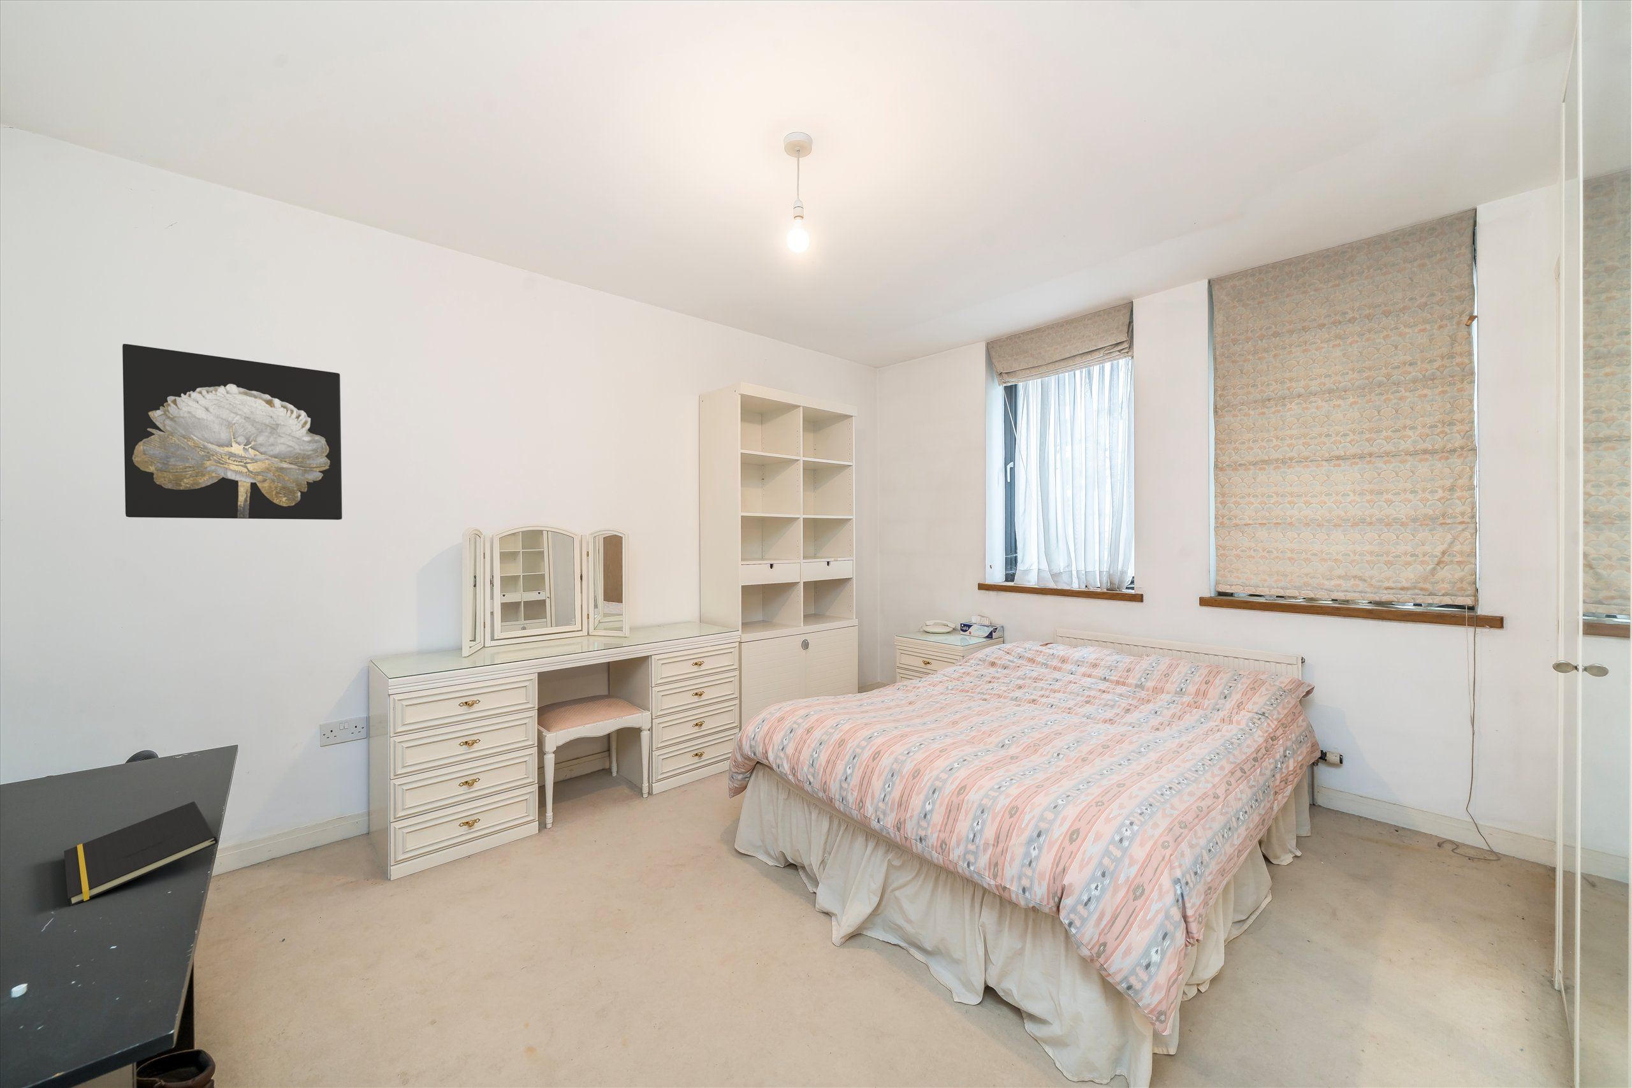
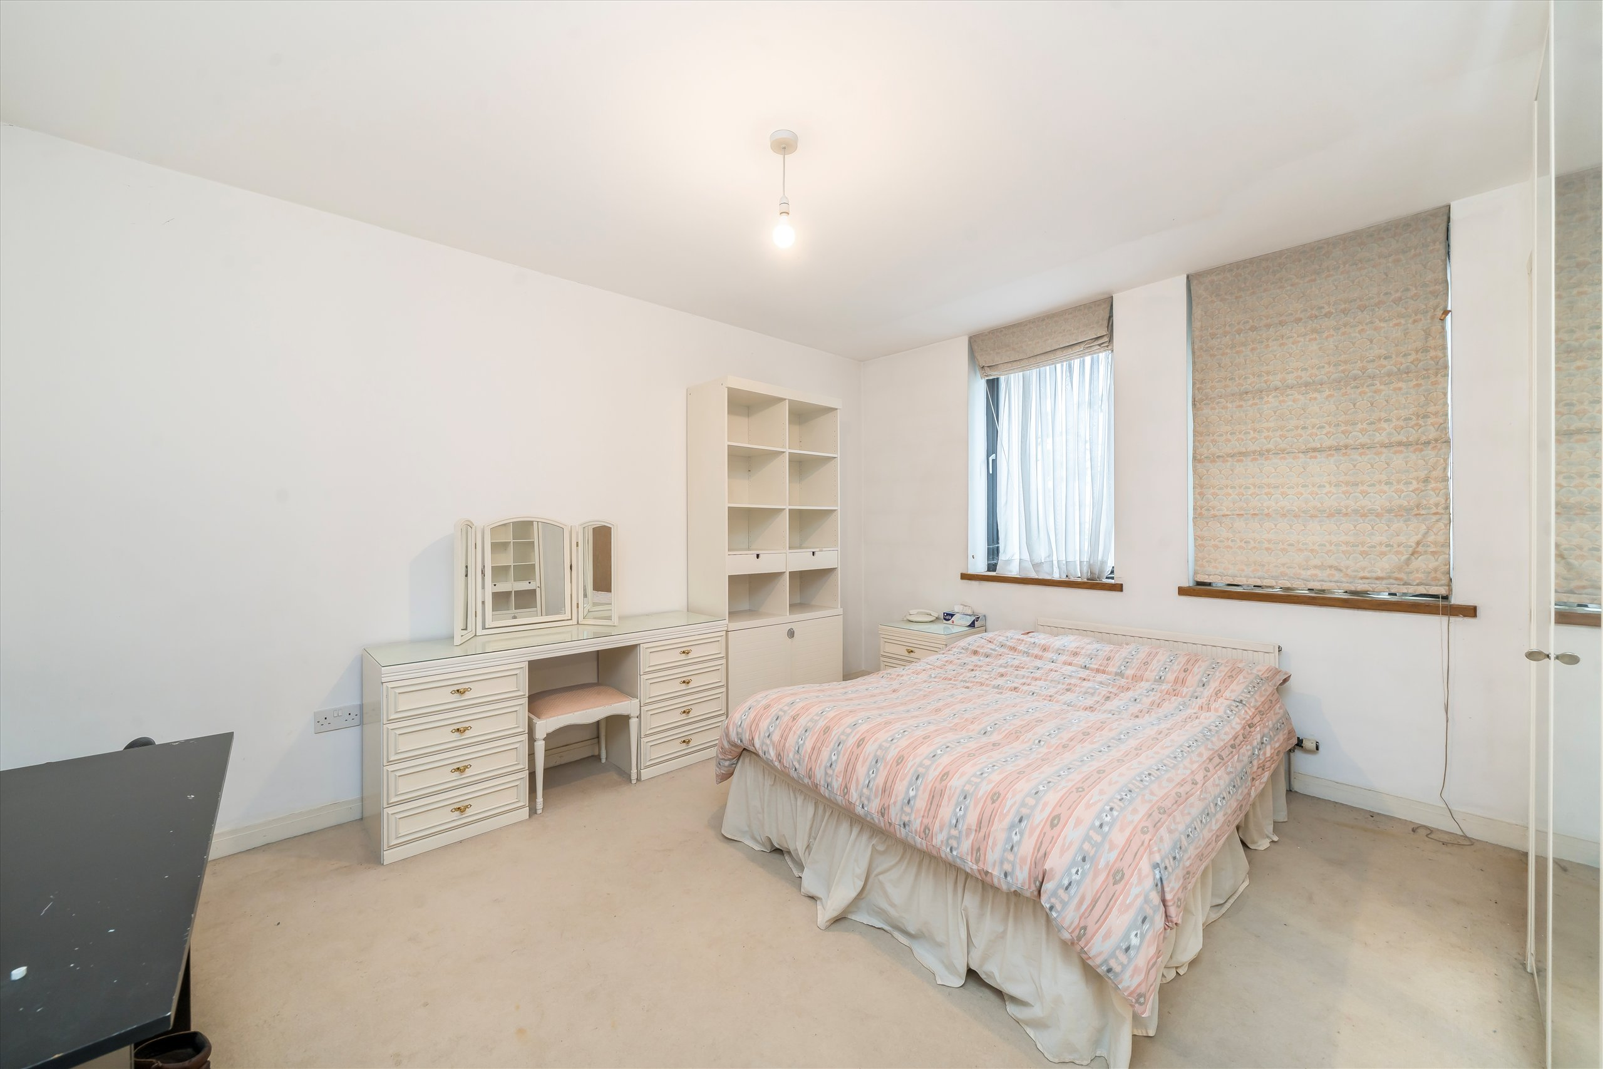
- notepad (141, 848)
- wall art (242, 440)
